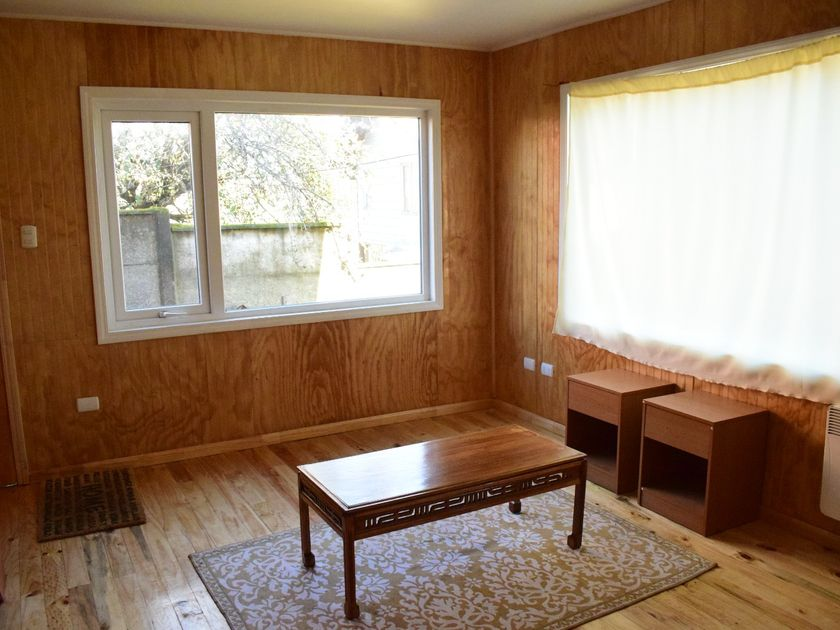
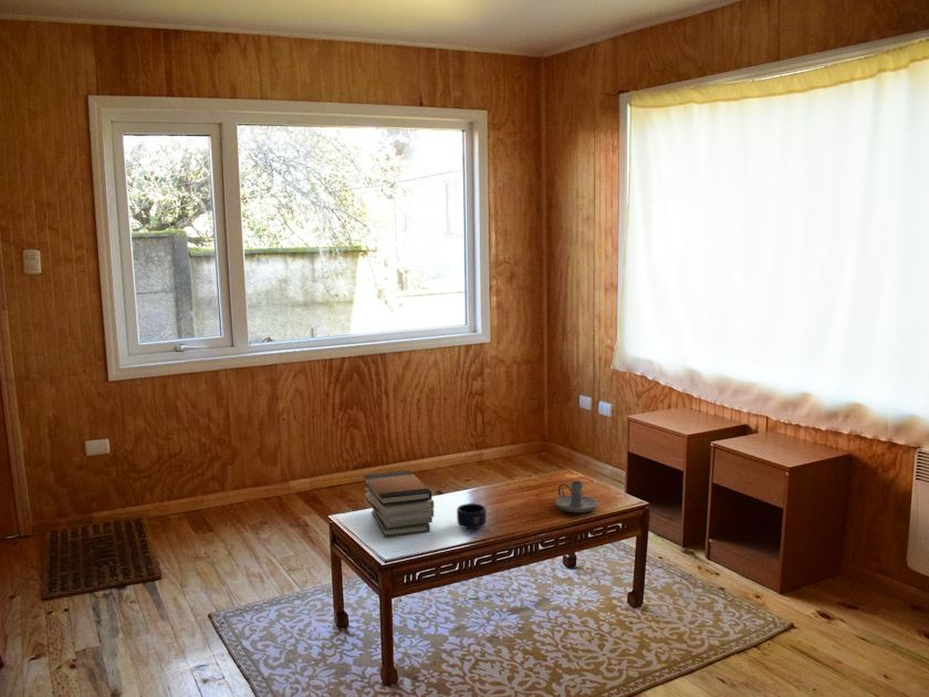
+ mug (470, 516)
+ candle holder (573, 495)
+ book stack (398, 502)
